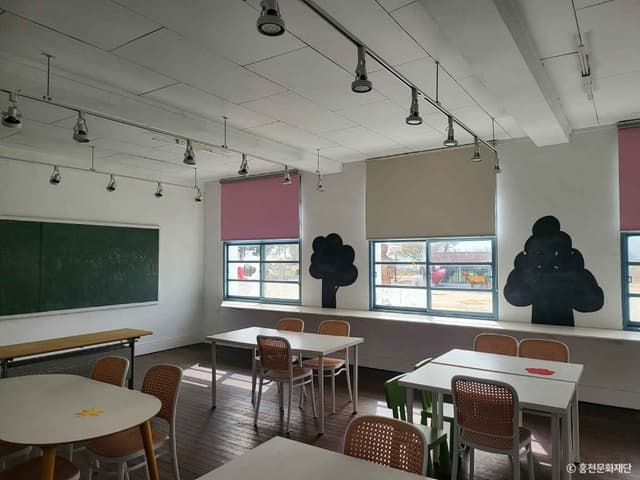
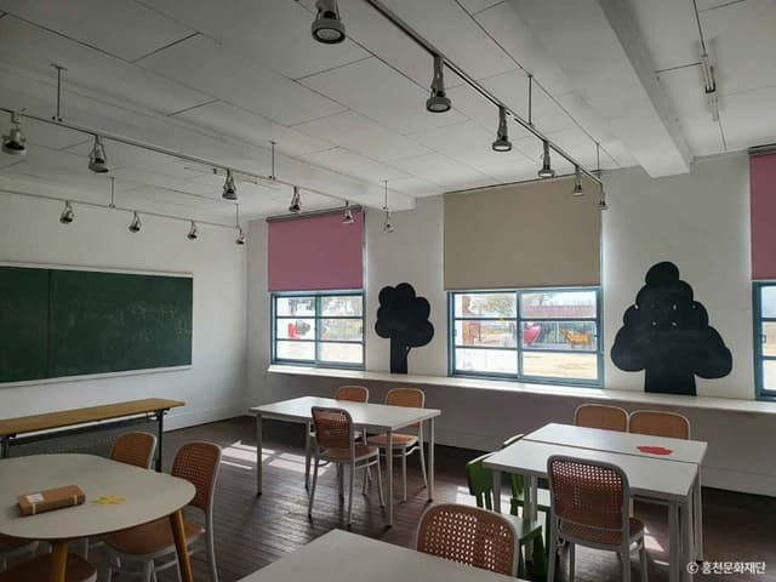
+ notebook (48, 500)
